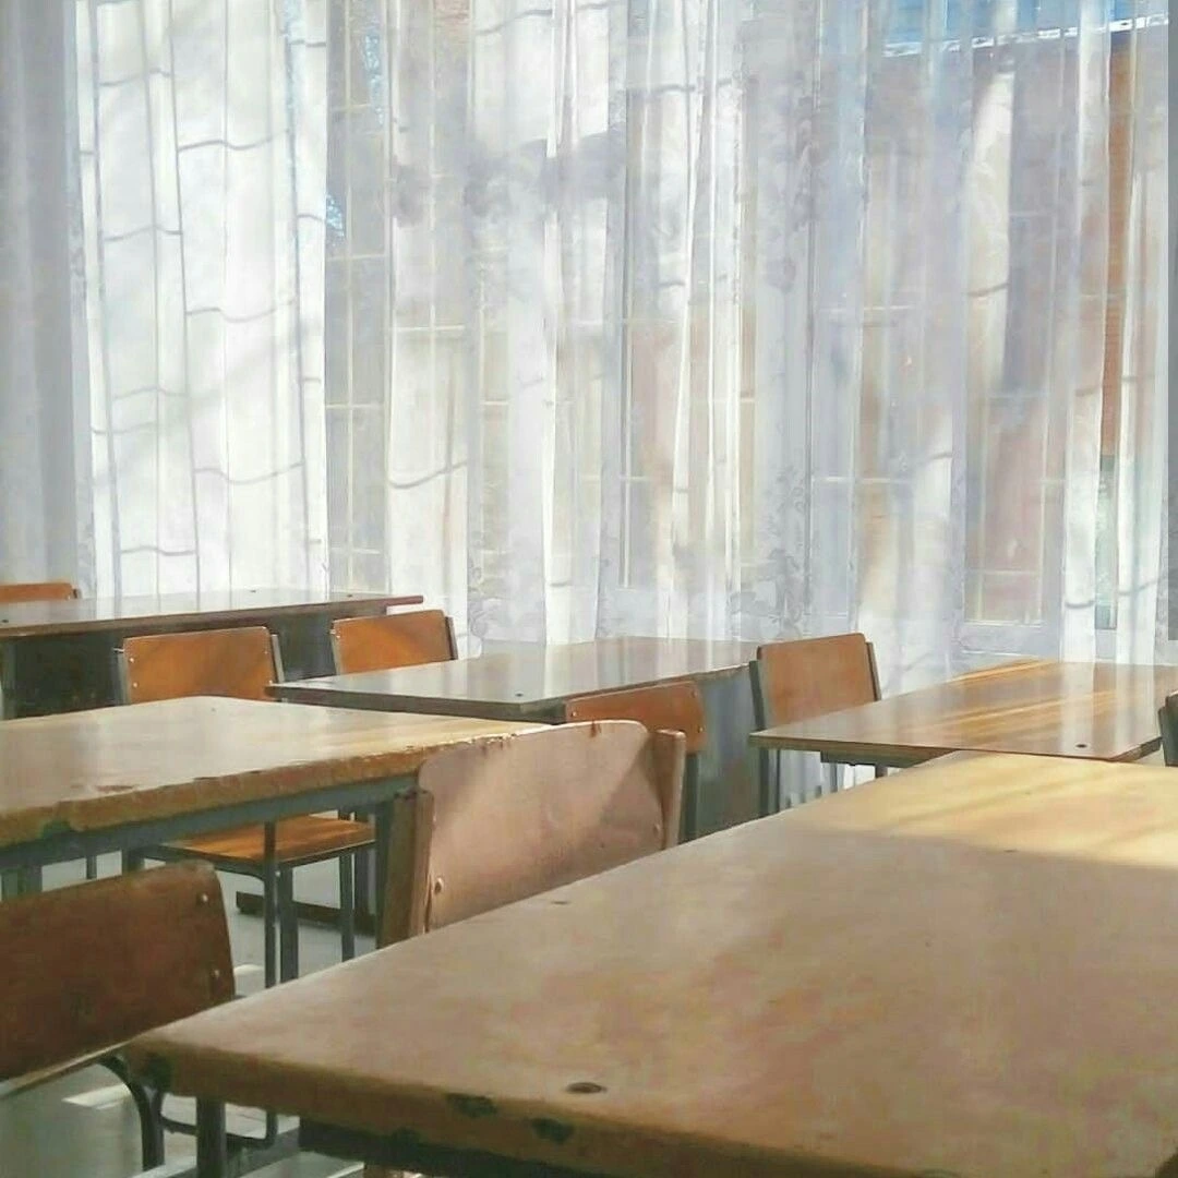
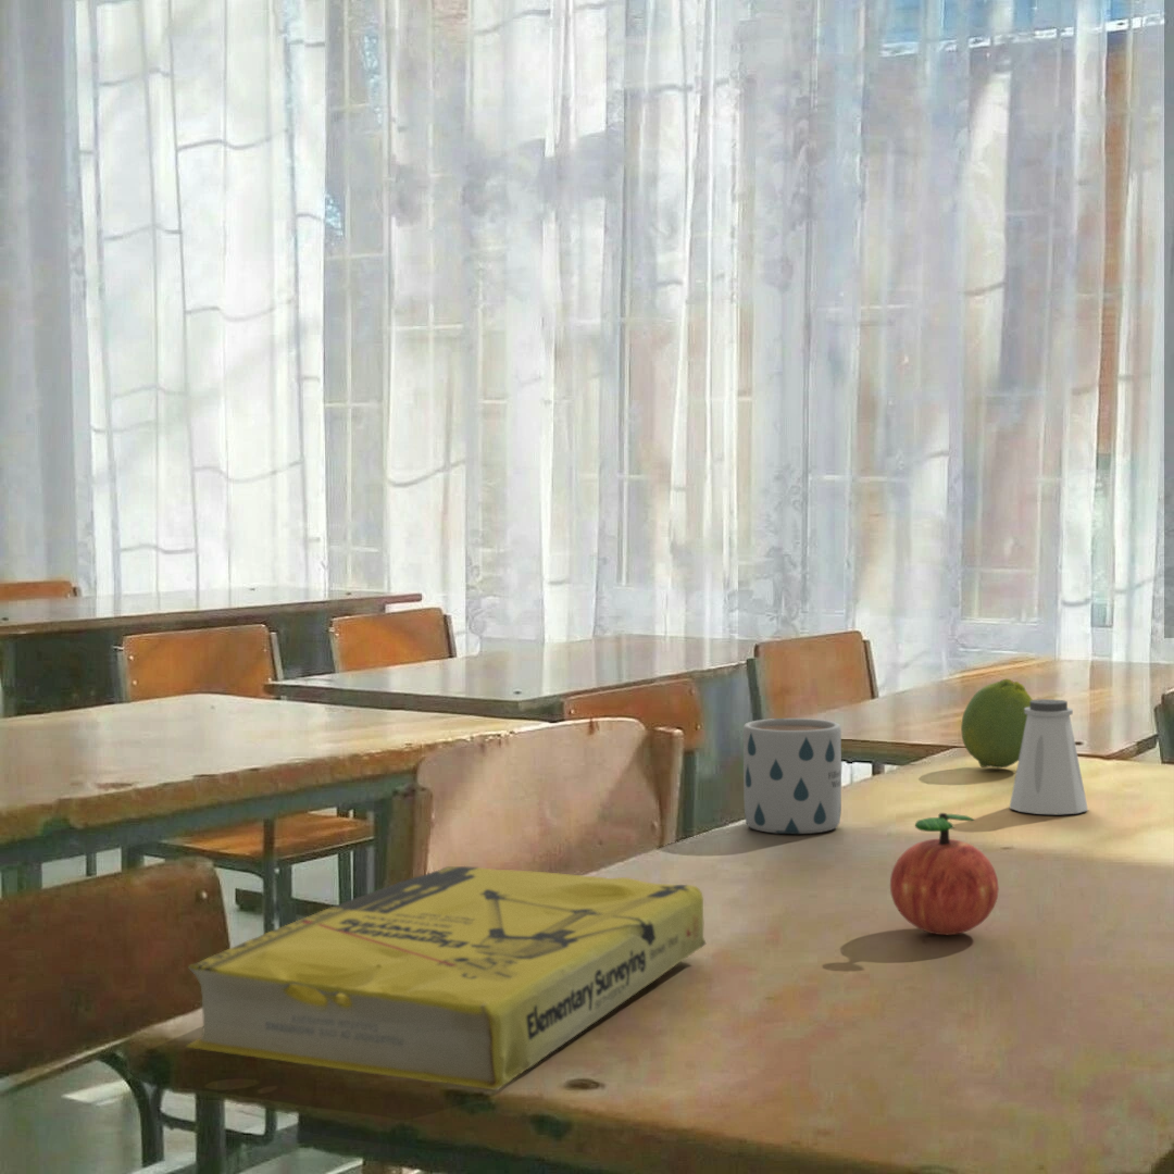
+ mug (795, 772)
+ saltshaker (1048, 754)
+ fruit (999, 723)
+ apple (944, 871)
+ book (467, 956)
